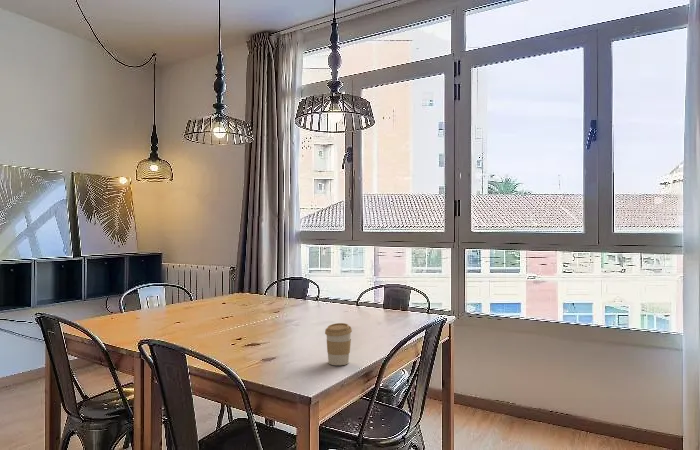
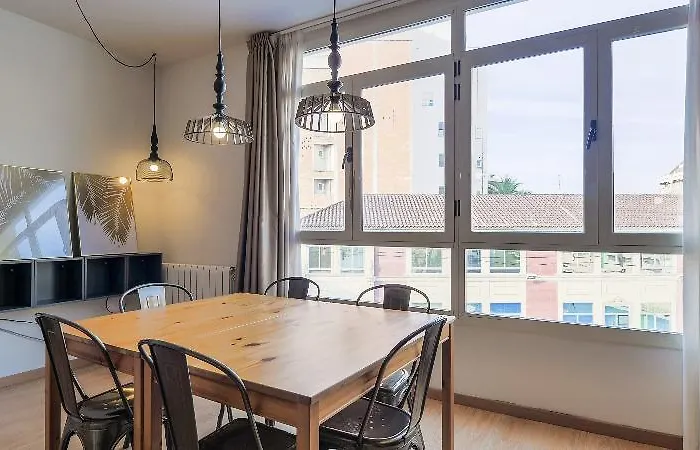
- coffee cup (338, 343)
